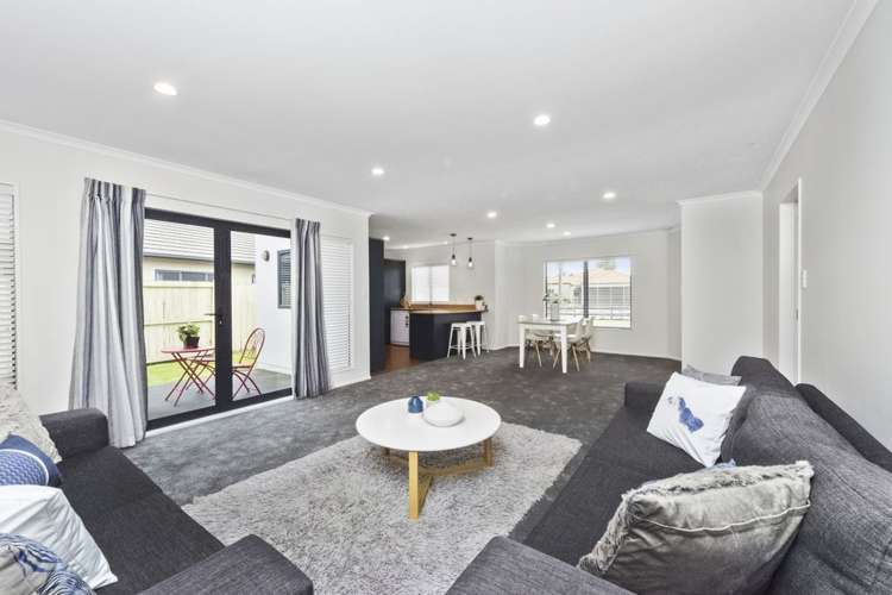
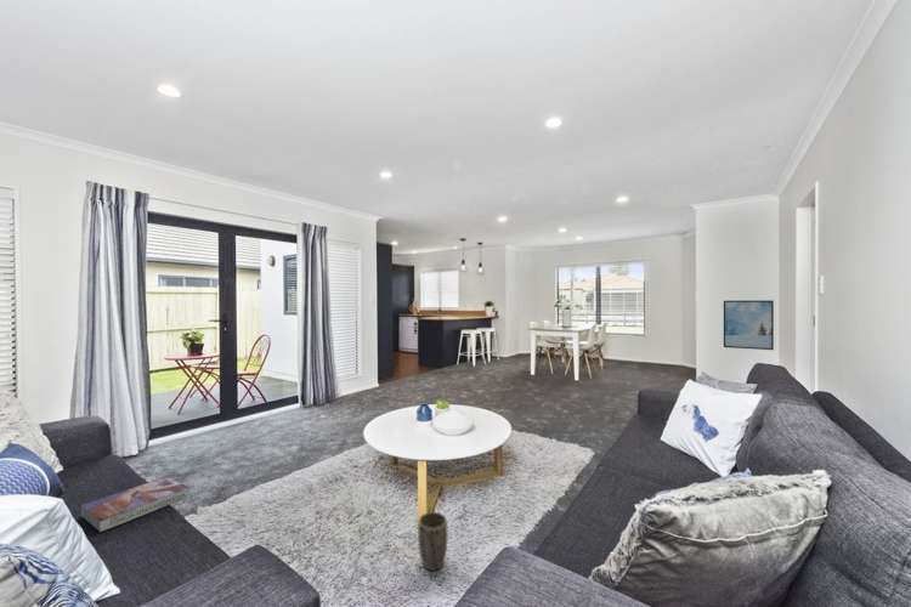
+ textbook (137, 500)
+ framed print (747, 324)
+ plant pot (432, 540)
